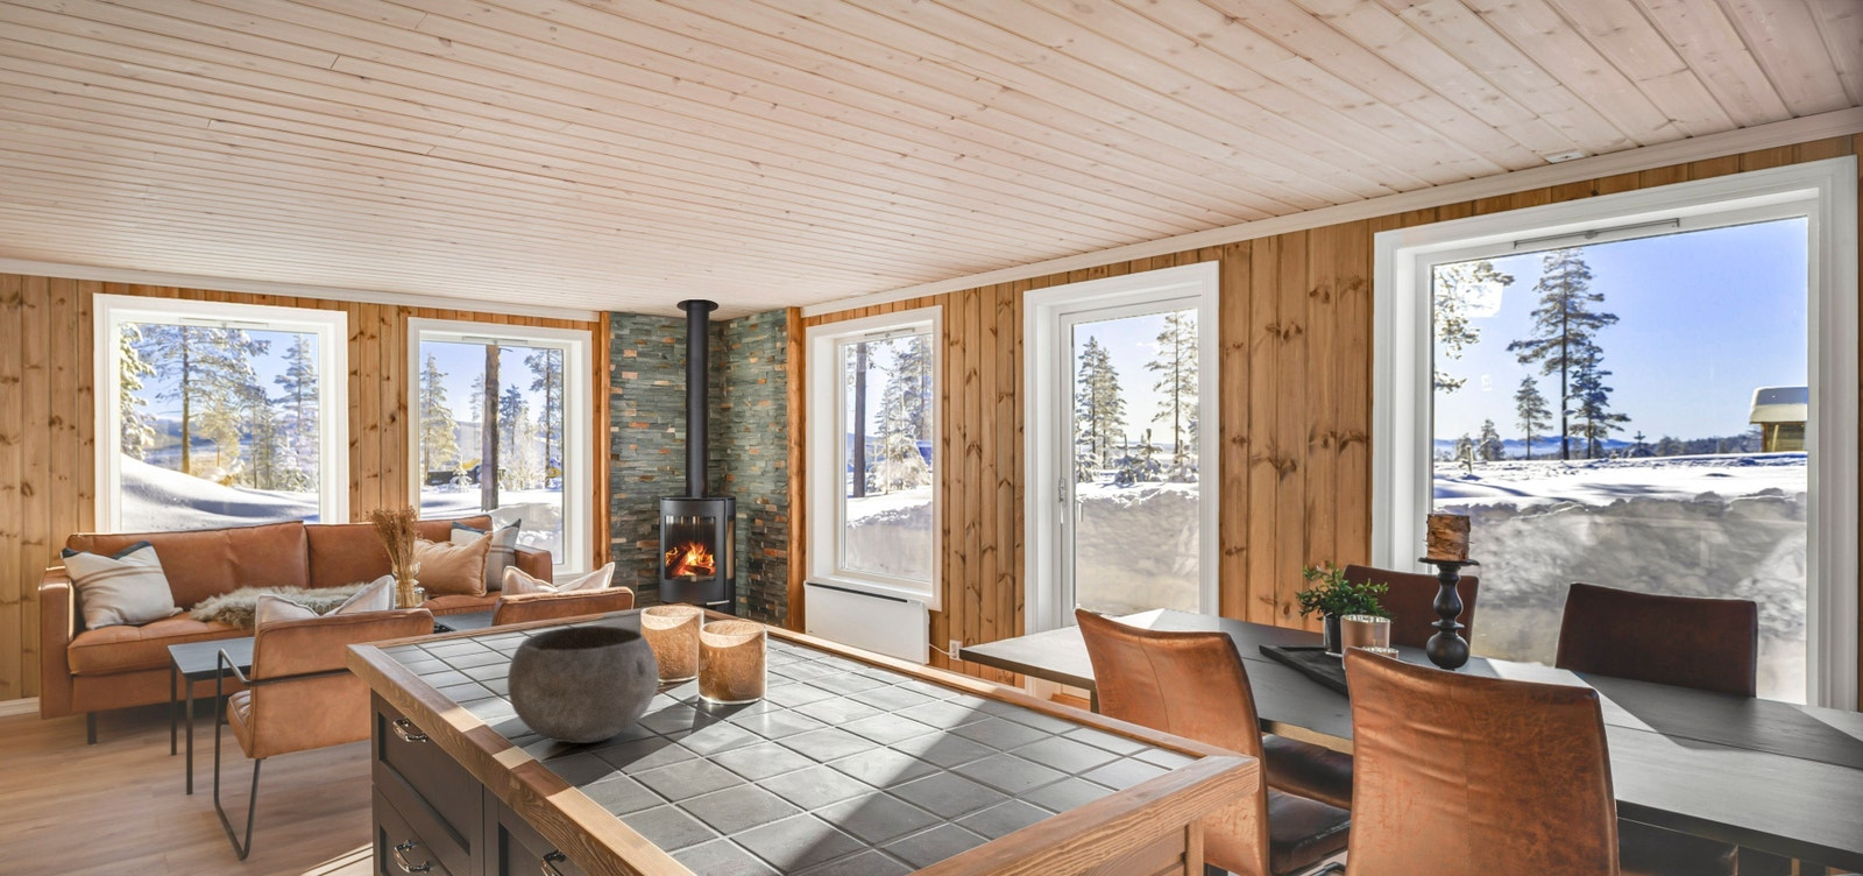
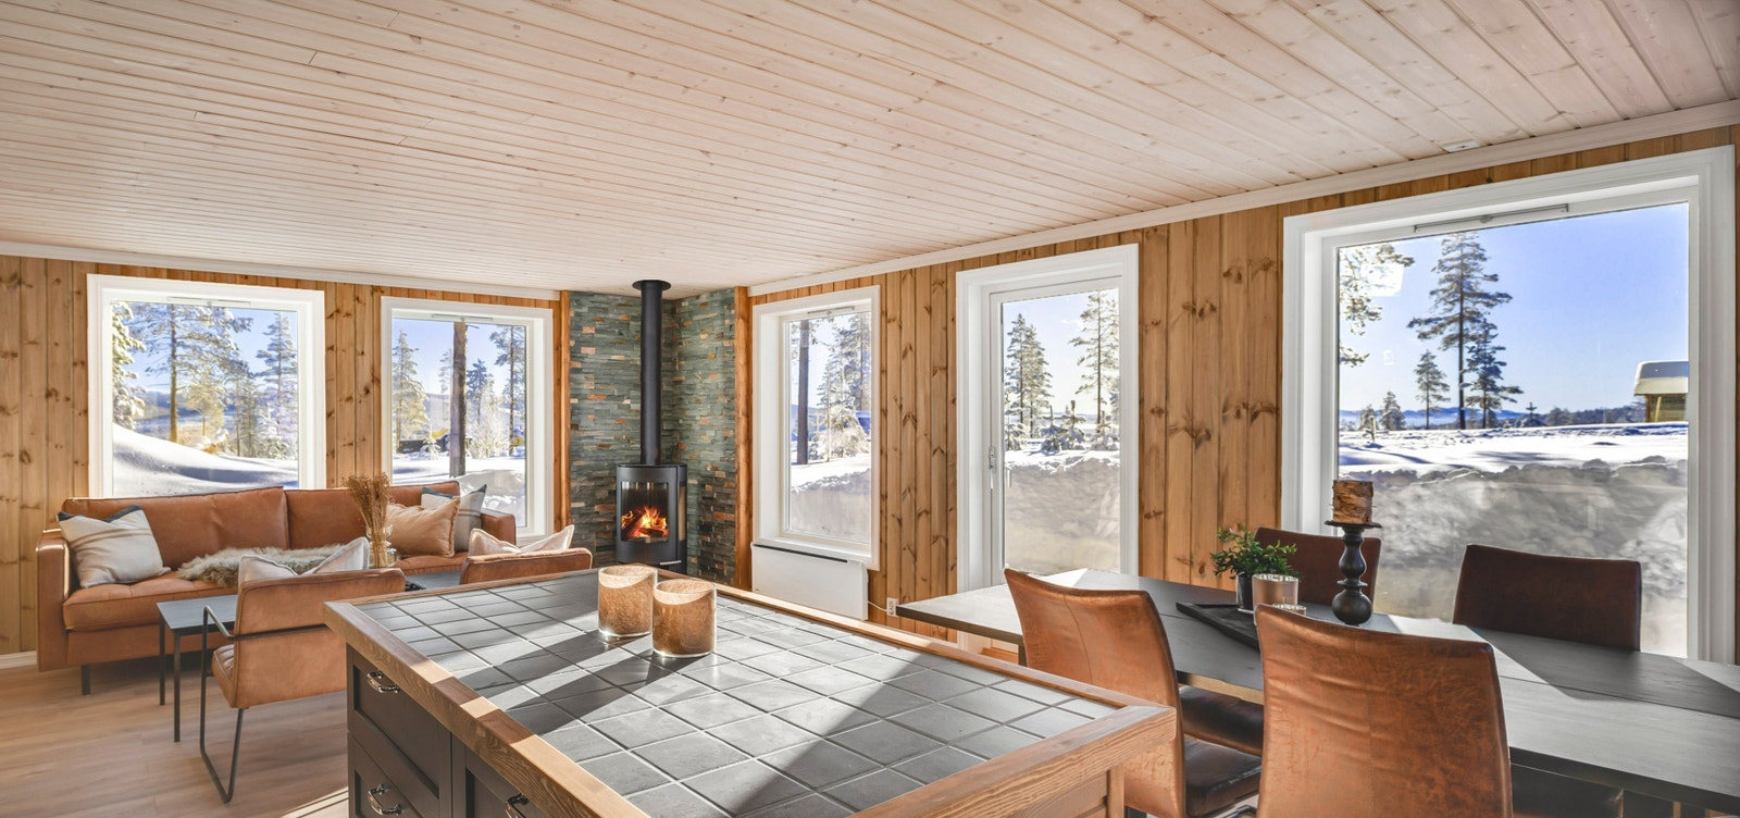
- bowl (585, 685)
